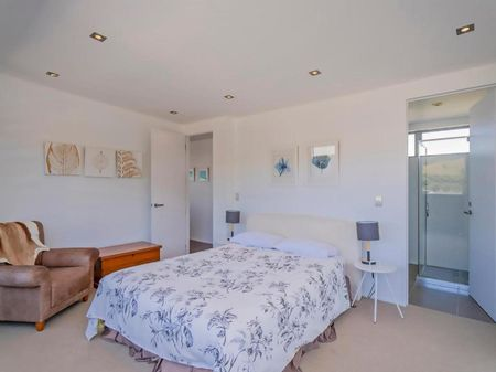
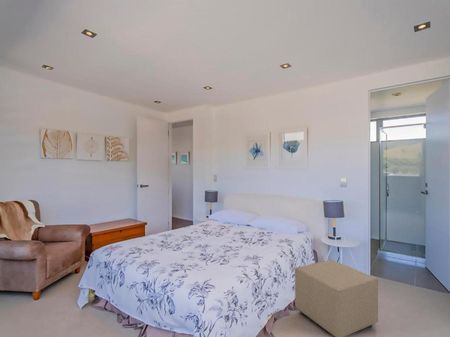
+ ottoman (334, 295)
